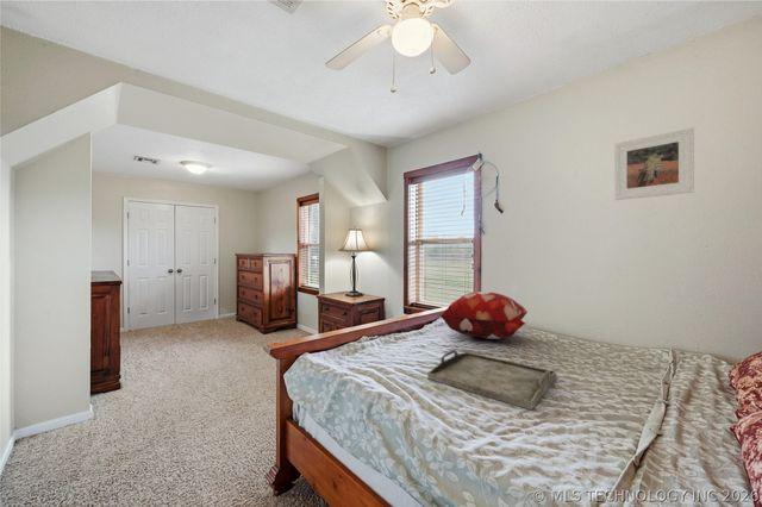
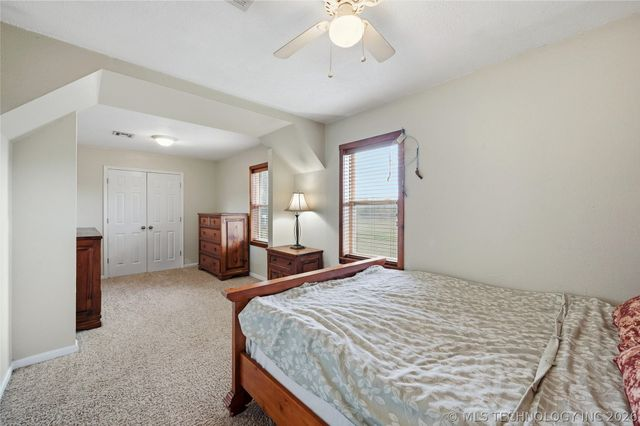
- serving tray (492, 369)
- decorative pillow (486, 313)
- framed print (651, 165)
